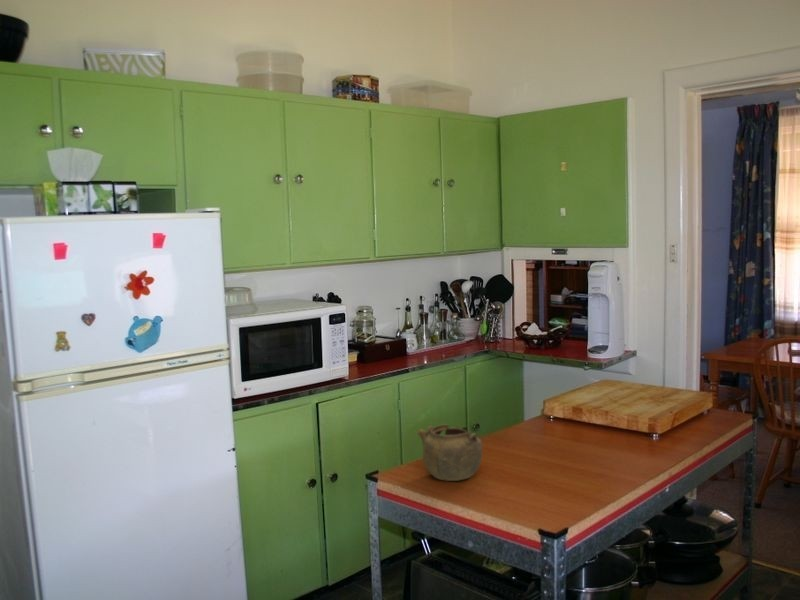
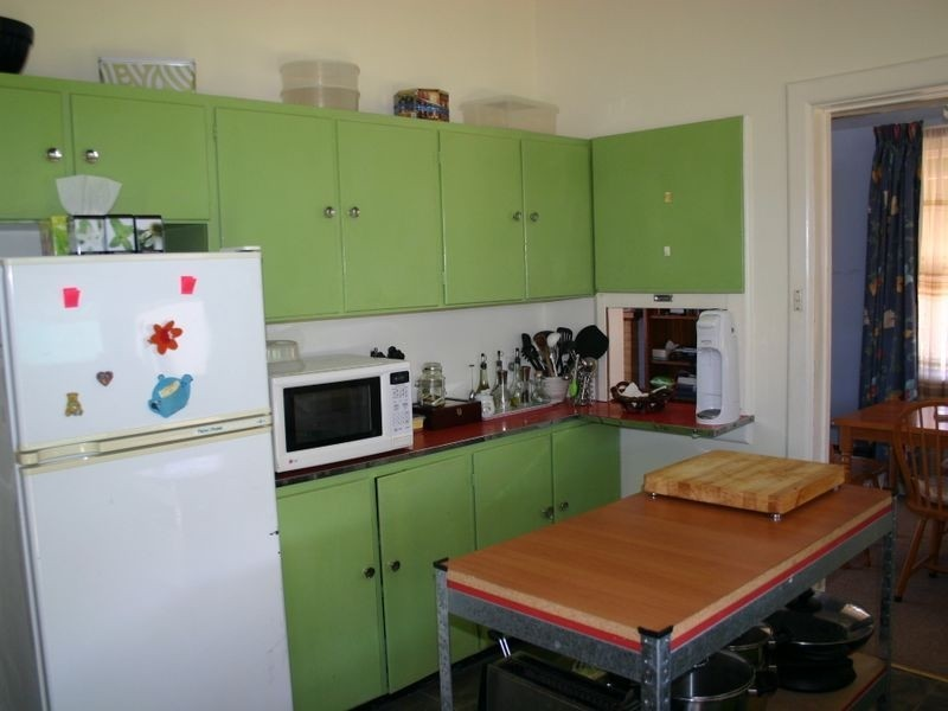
- teapot (447, 450)
